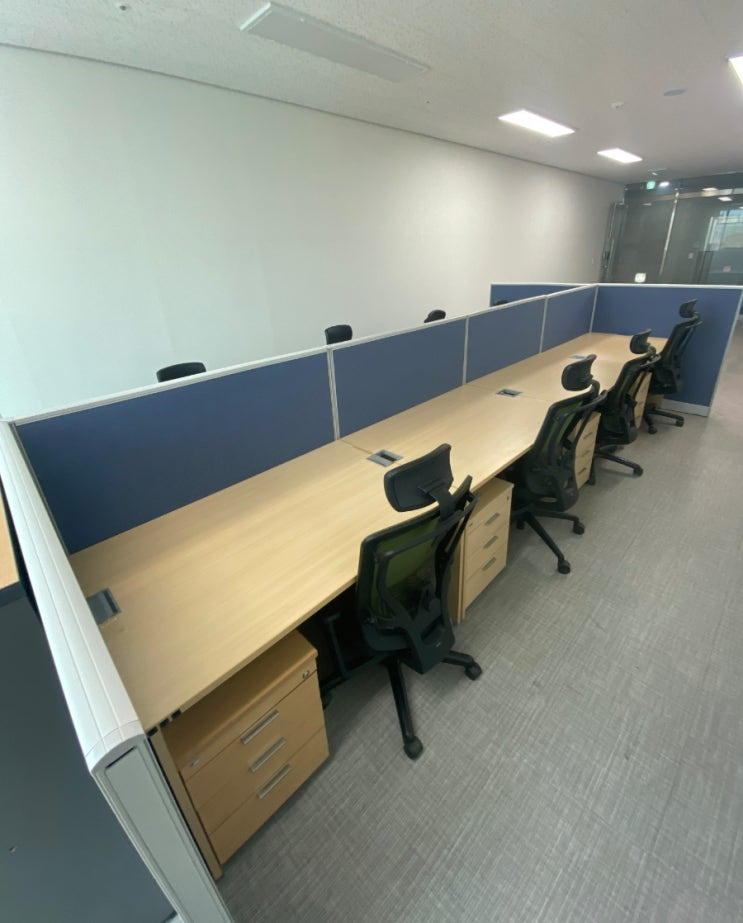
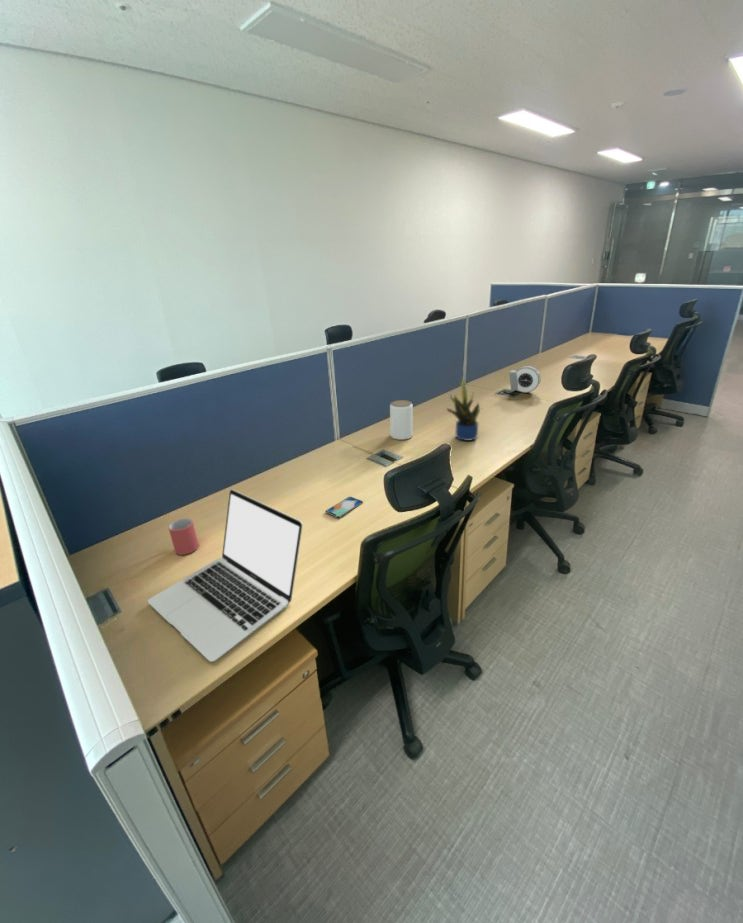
+ smartphone (344, 506)
+ potted plant (463, 407)
+ alarm clock (525, 379)
+ mug (181, 534)
+ jar (401, 419)
+ laptop (222, 563)
